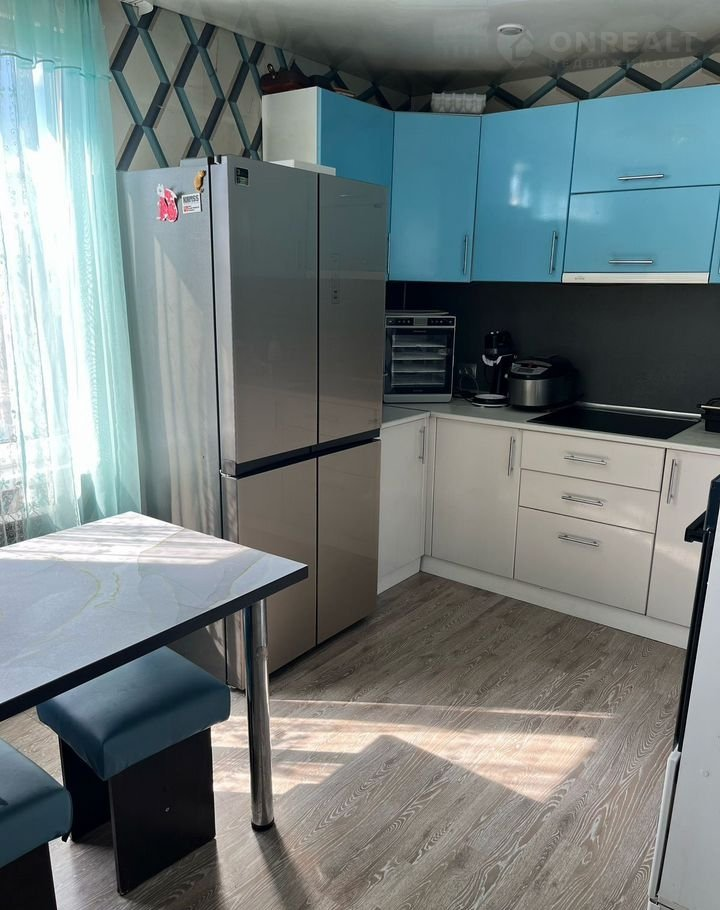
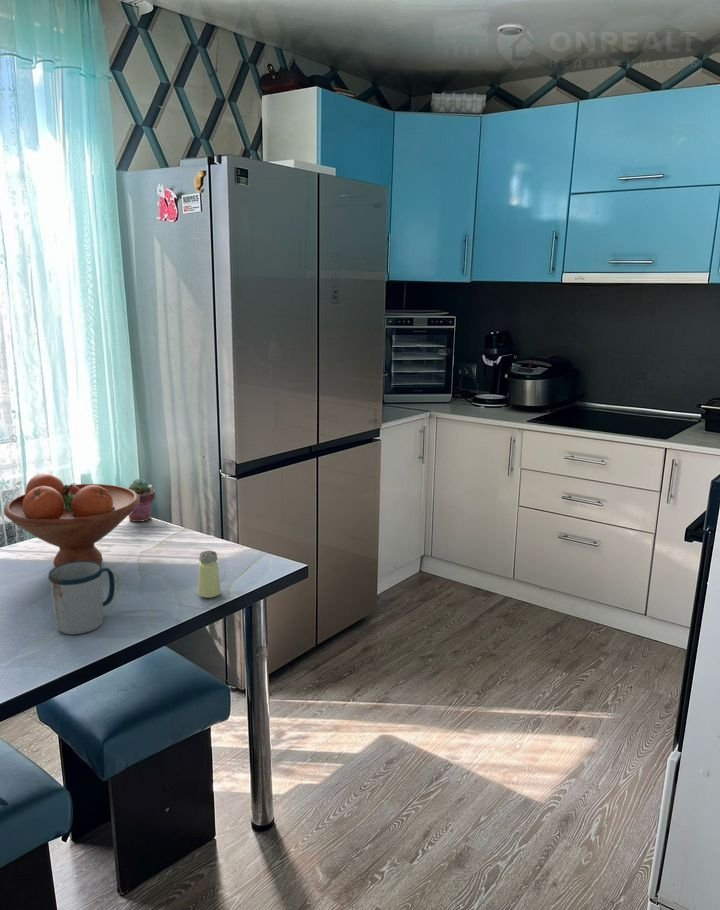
+ mug (83, 595)
+ saltshaker (208, 573)
+ potted succulent (139, 498)
+ fruit bowl (75, 520)
